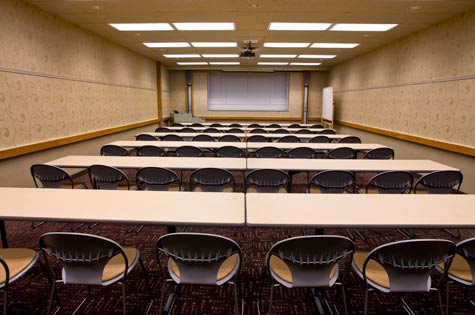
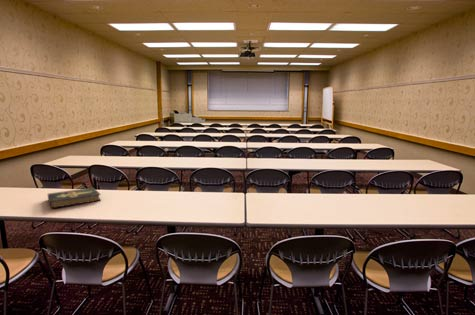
+ book (74, 196)
